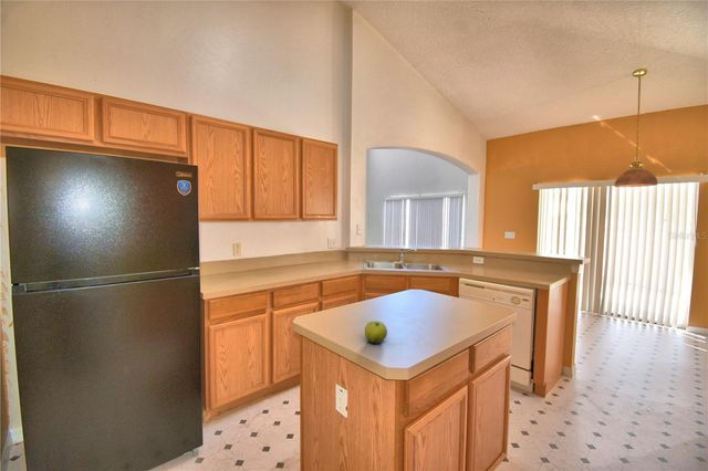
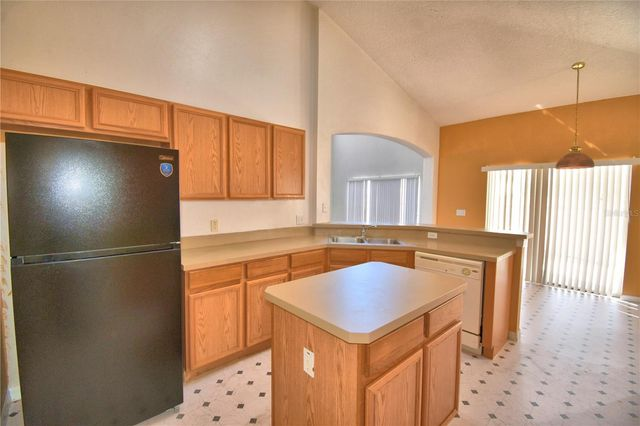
- fruit (375, 331)
